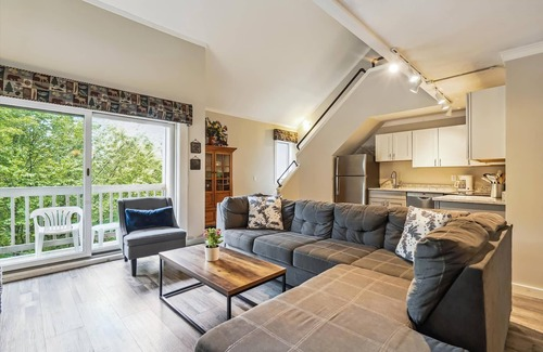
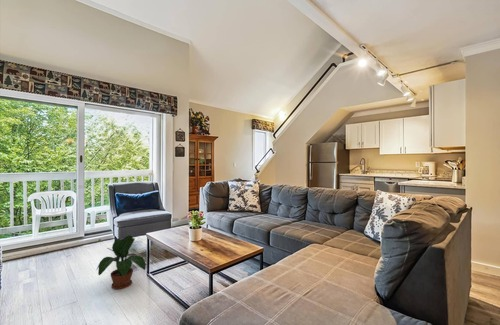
+ potted plant (121, 259)
